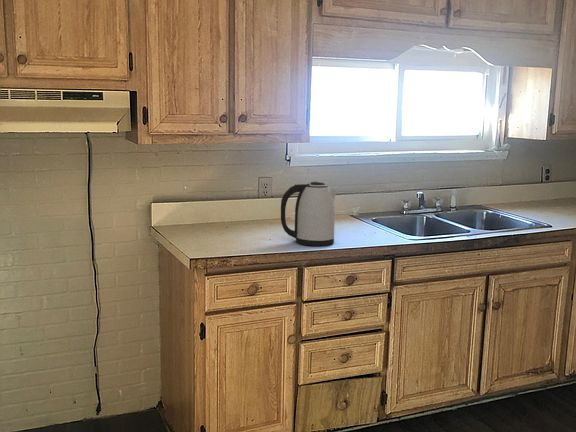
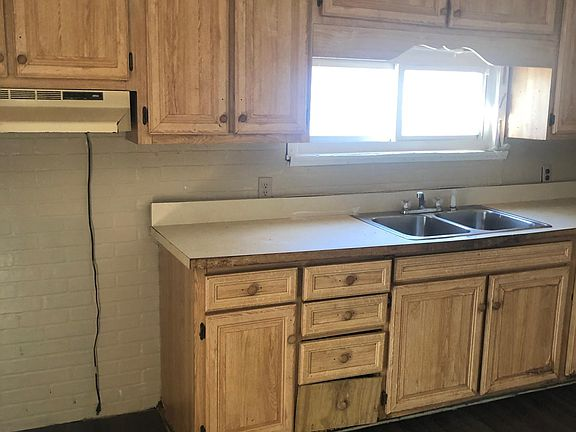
- kettle (308, 212)
